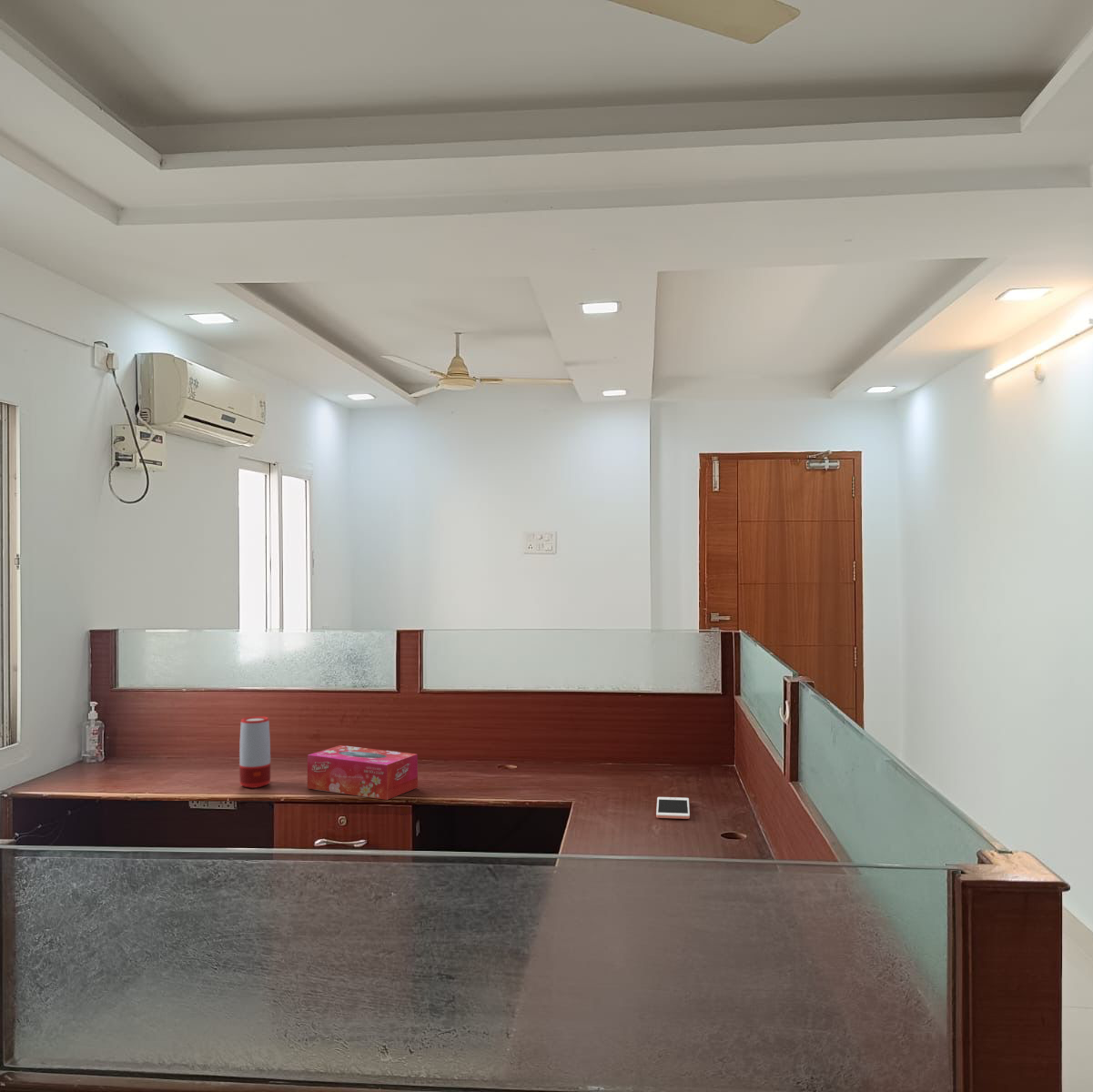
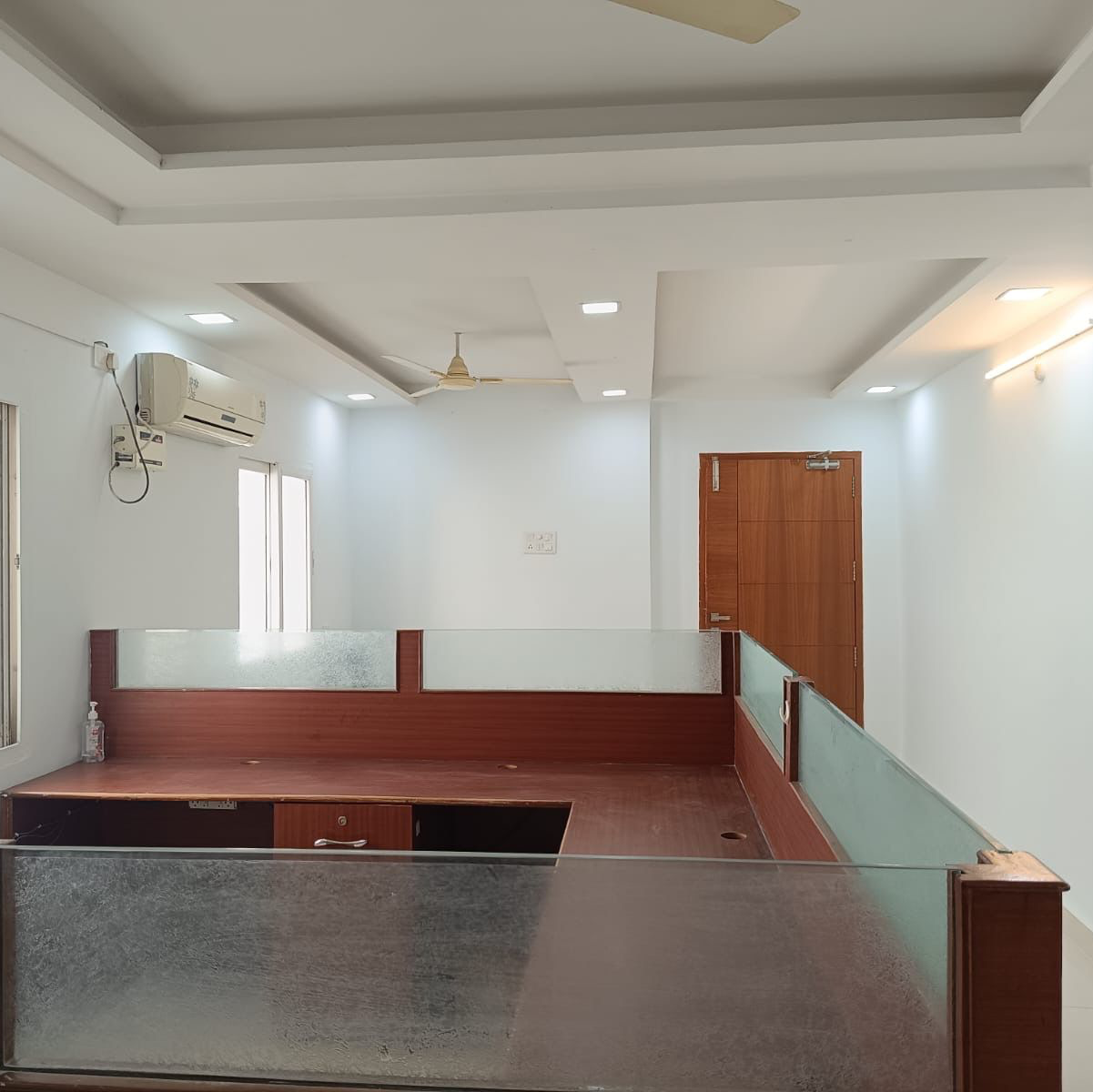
- cell phone (673, 807)
- speaker (255, 751)
- tissue box (362, 771)
